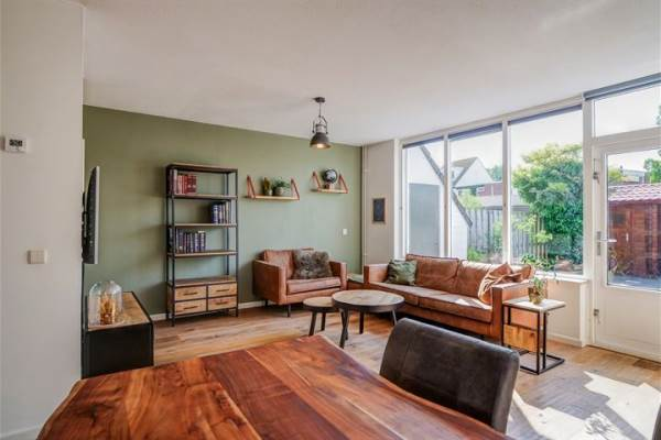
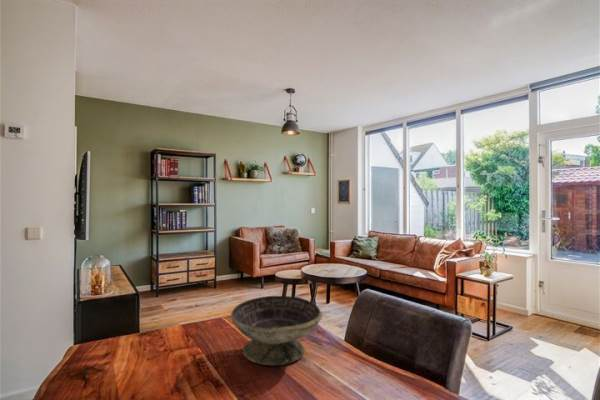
+ decorative bowl (276, 329)
